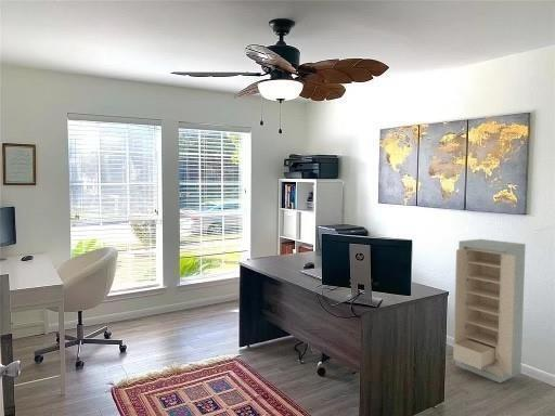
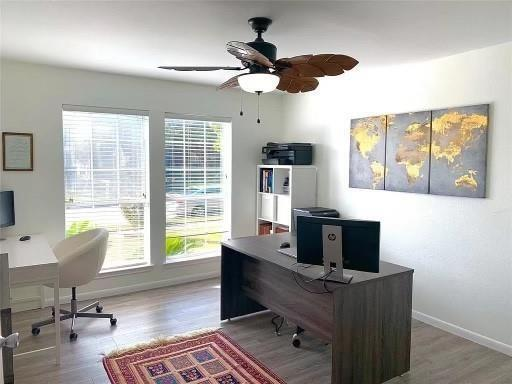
- storage cabinet (490, 309)
